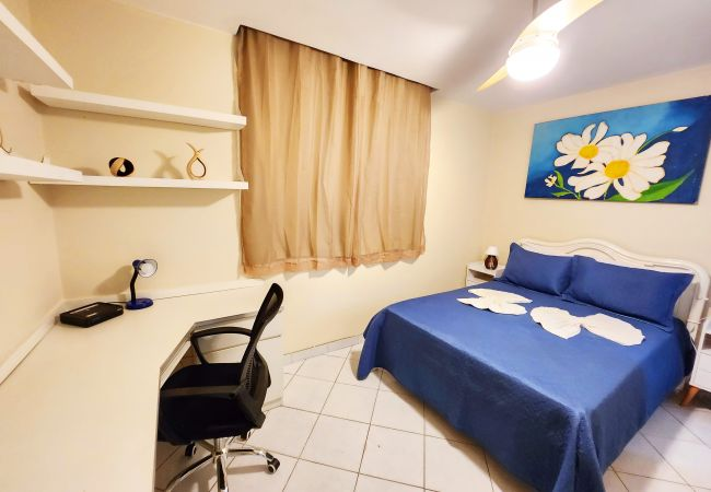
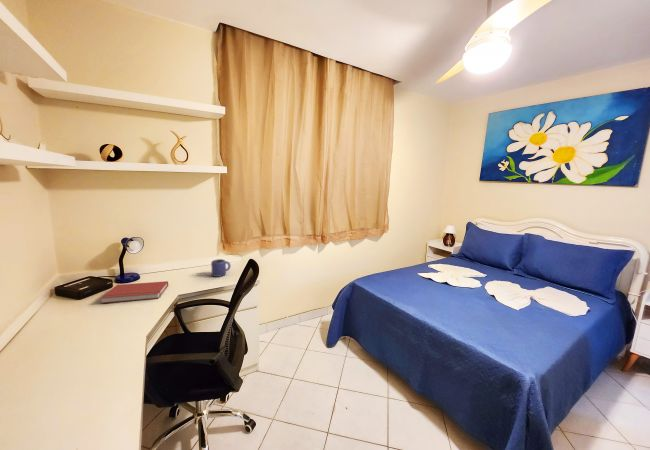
+ book (137, 291)
+ mug (221, 267)
